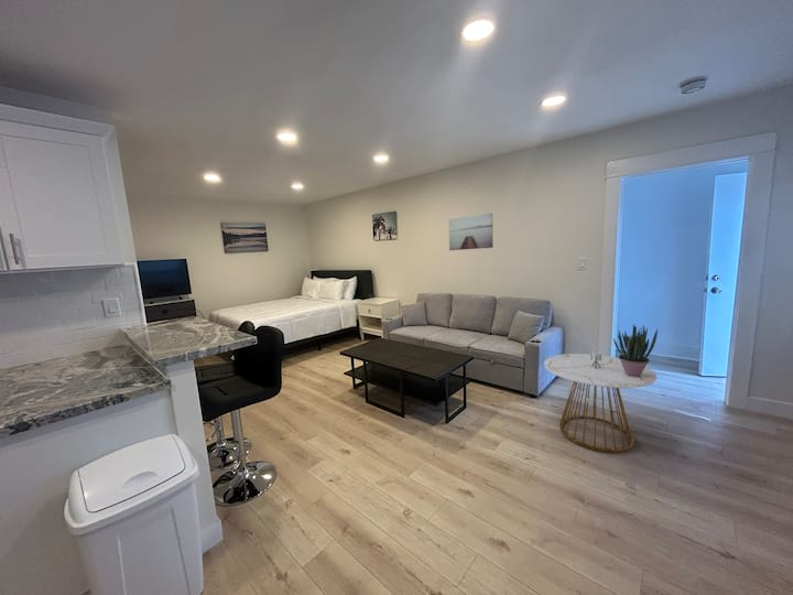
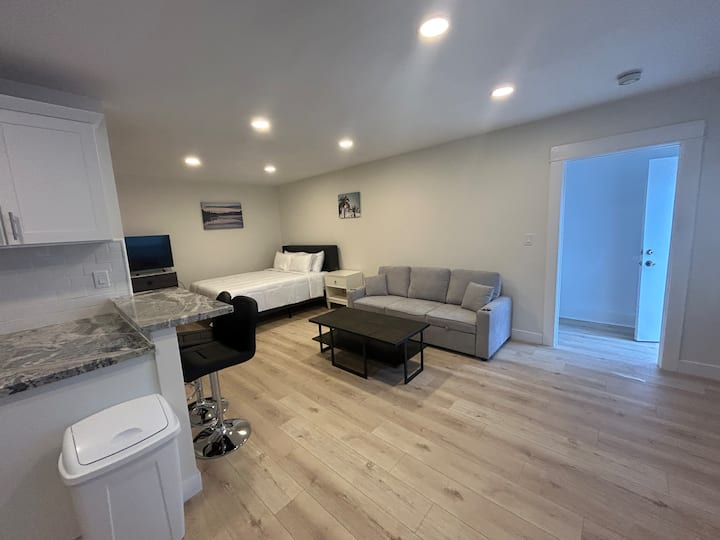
- wall art (469, 232)
- potted plant (634, 349)
- side table (595, 393)
